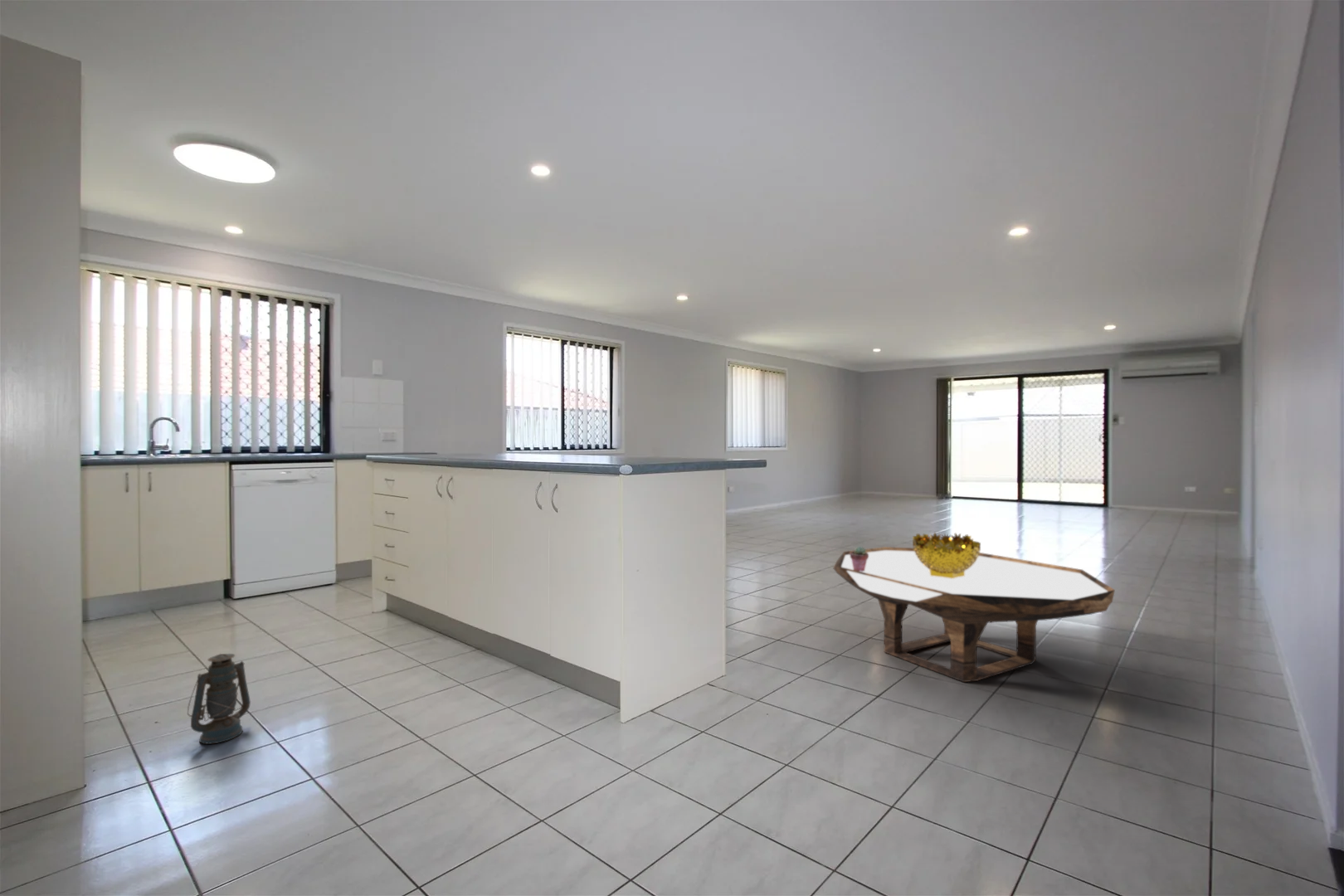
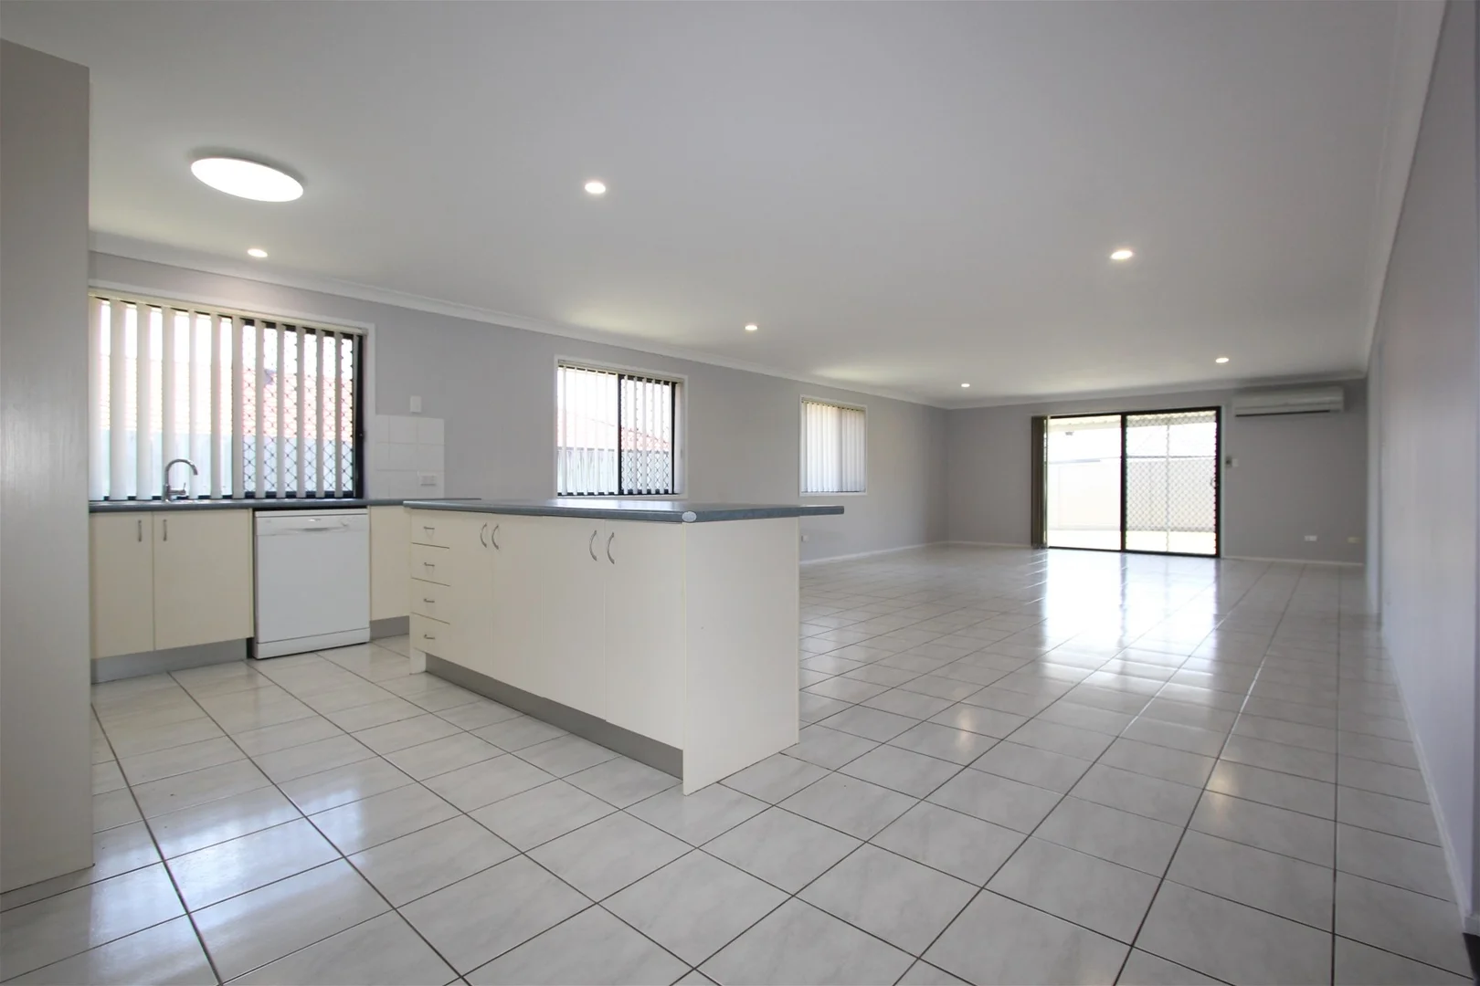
- potted succulent (859, 558)
- coffee table (958, 611)
- decorative bowl (946, 555)
- lantern (220, 694)
